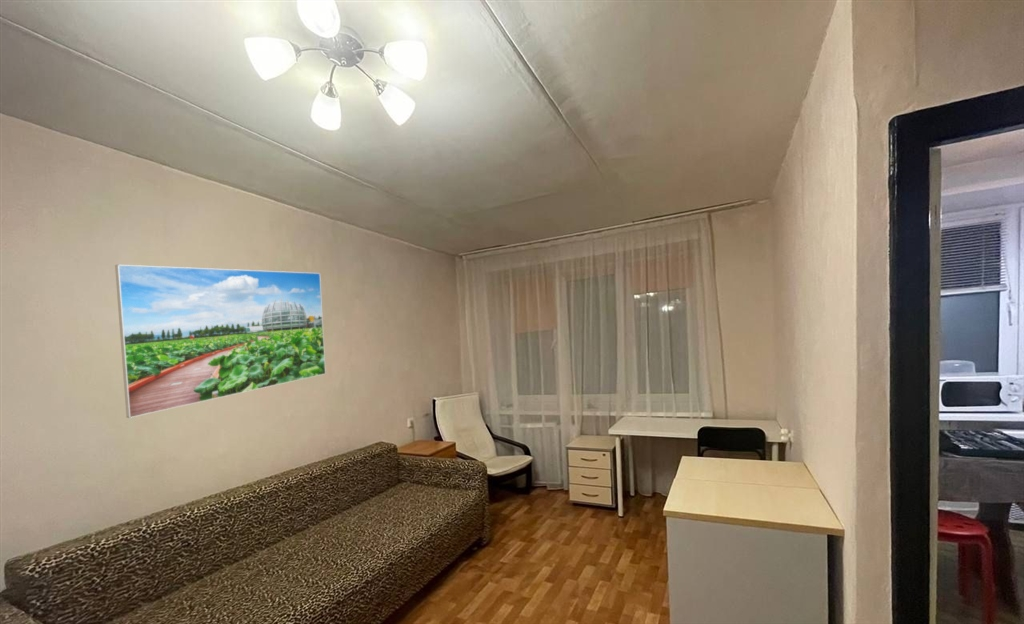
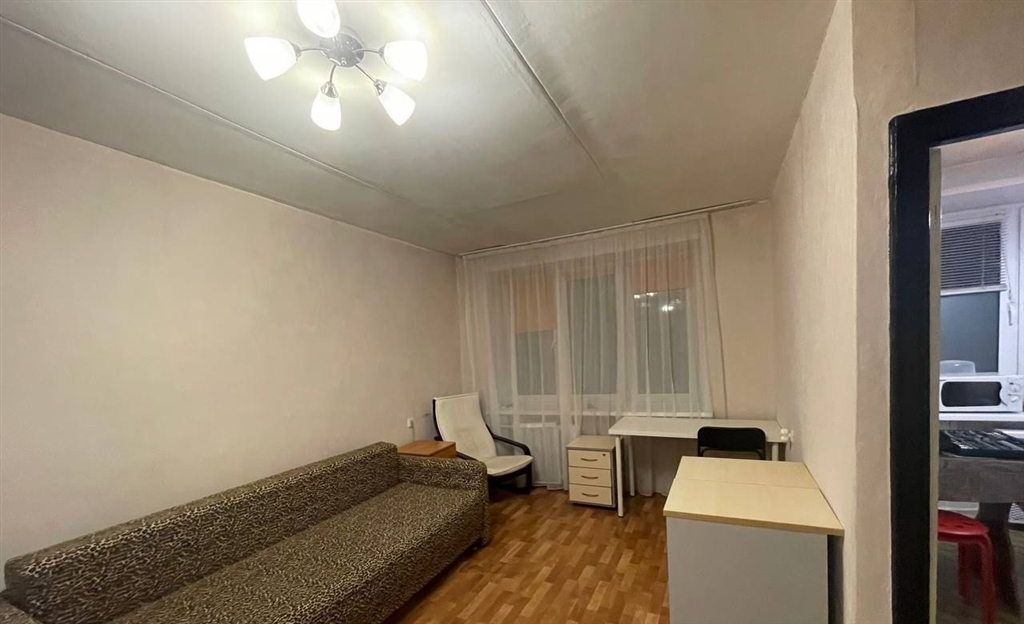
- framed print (242, 330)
